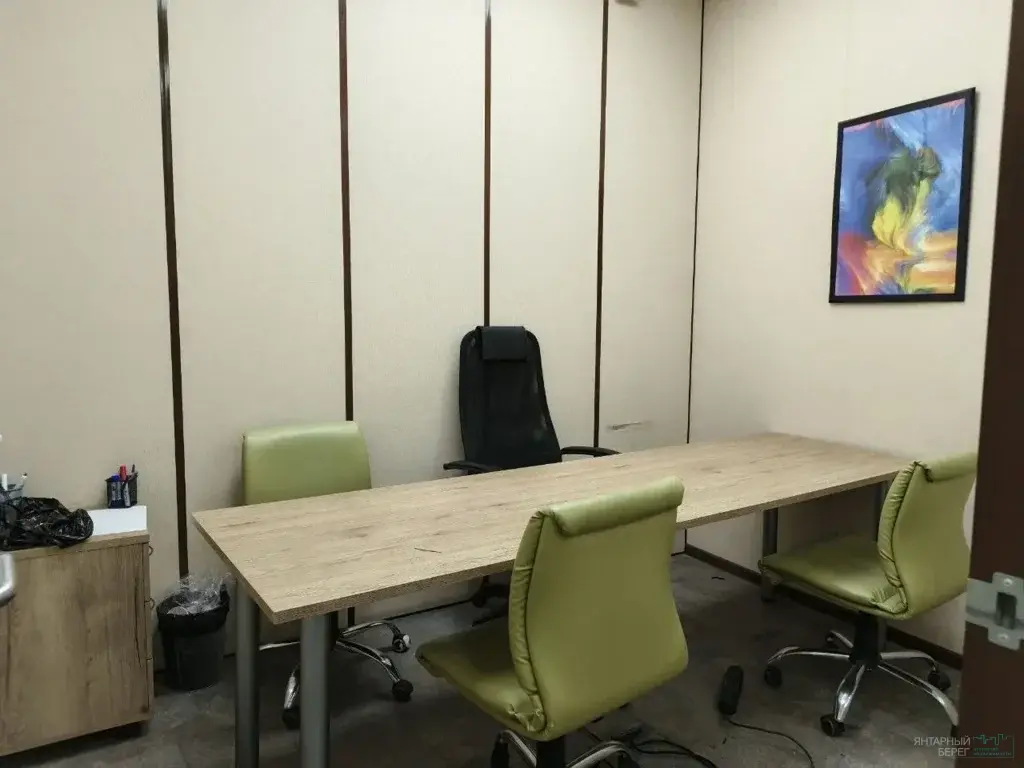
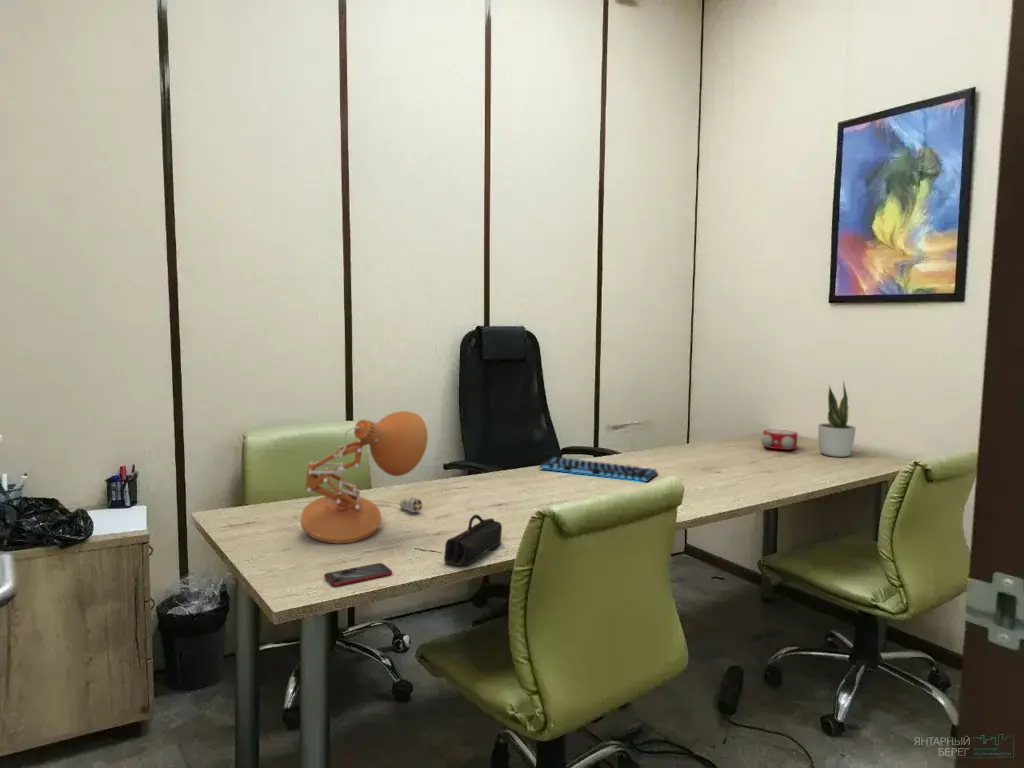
+ keyboard (597, 468)
+ desk lamp (359, 464)
+ alarm clock (779, 439)
+ pencil case (474, 534)
+ potted plant (837, 415)
+ smartphone (358, 573)
